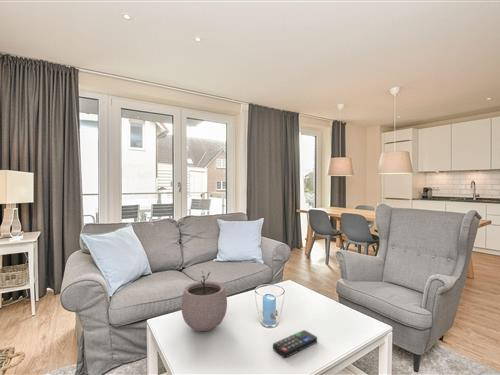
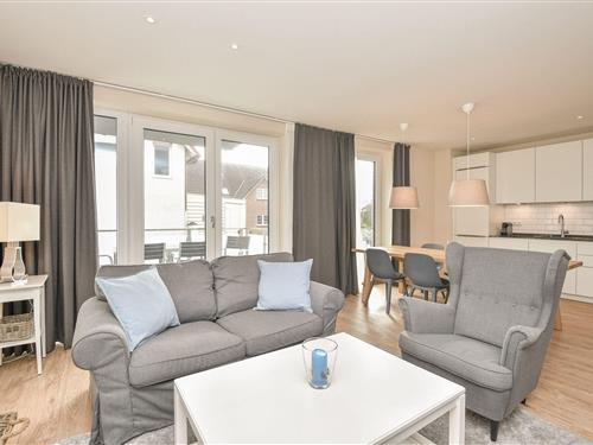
- plant pot (204, 299)
- remote control (295, 342)
